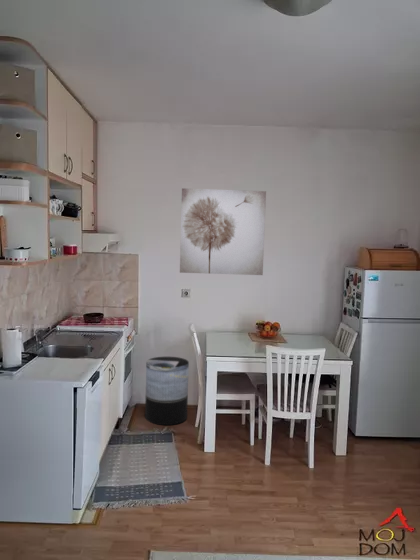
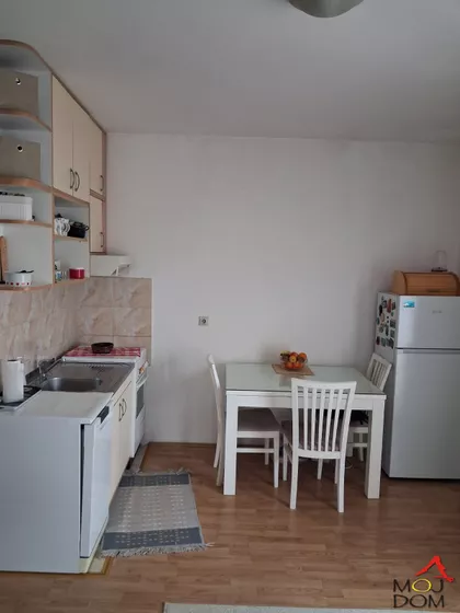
- wall art (222, 232)
- trash can (166, 389)
